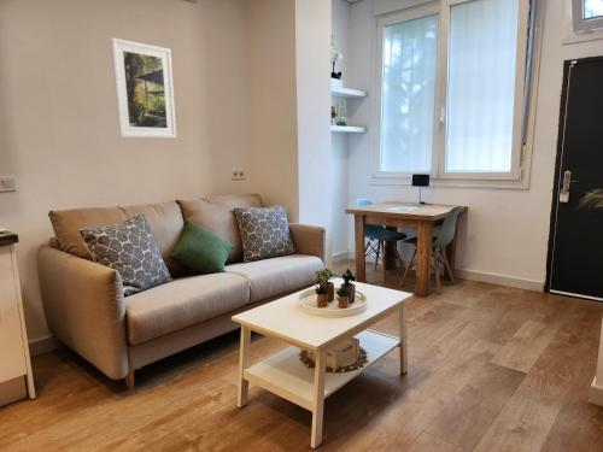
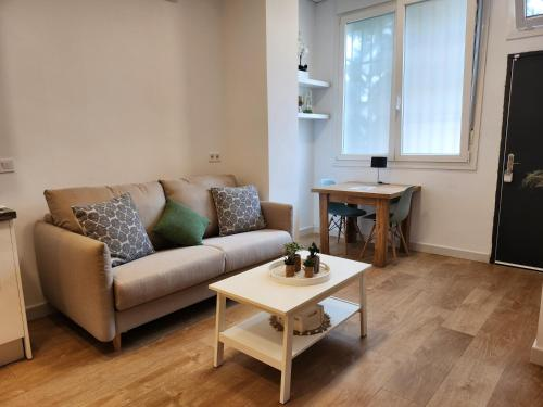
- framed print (145, 90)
